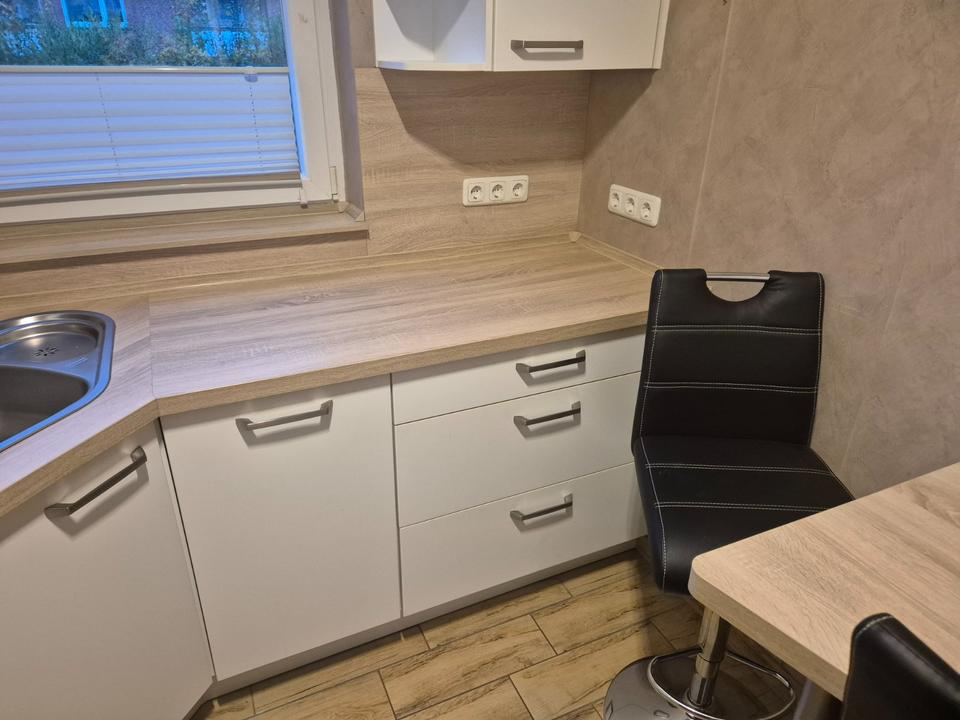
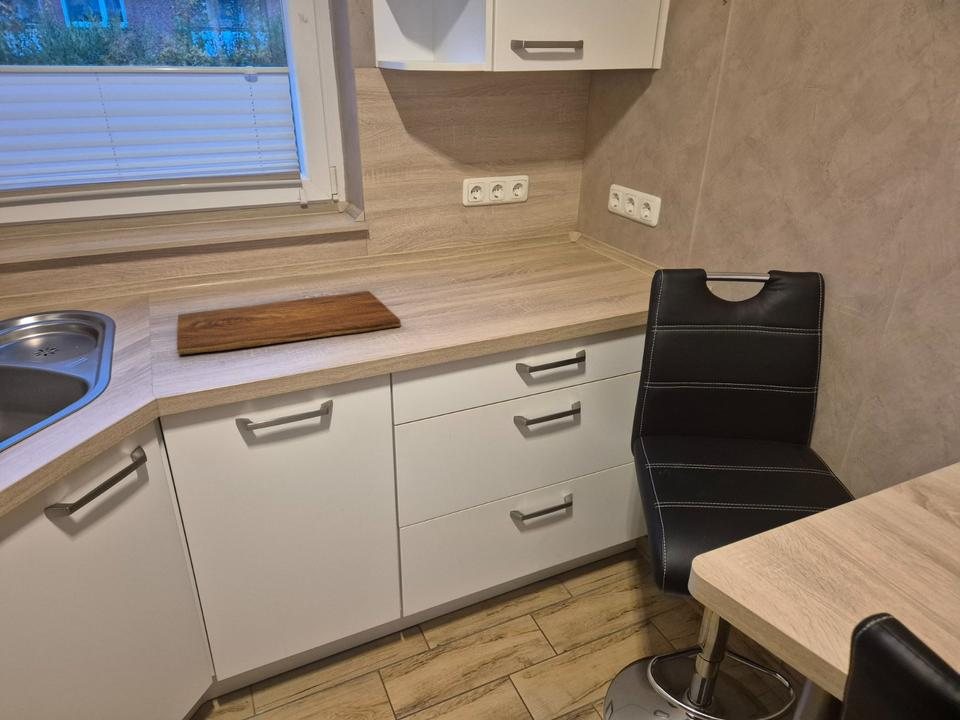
+ cutting board (286, 320)
